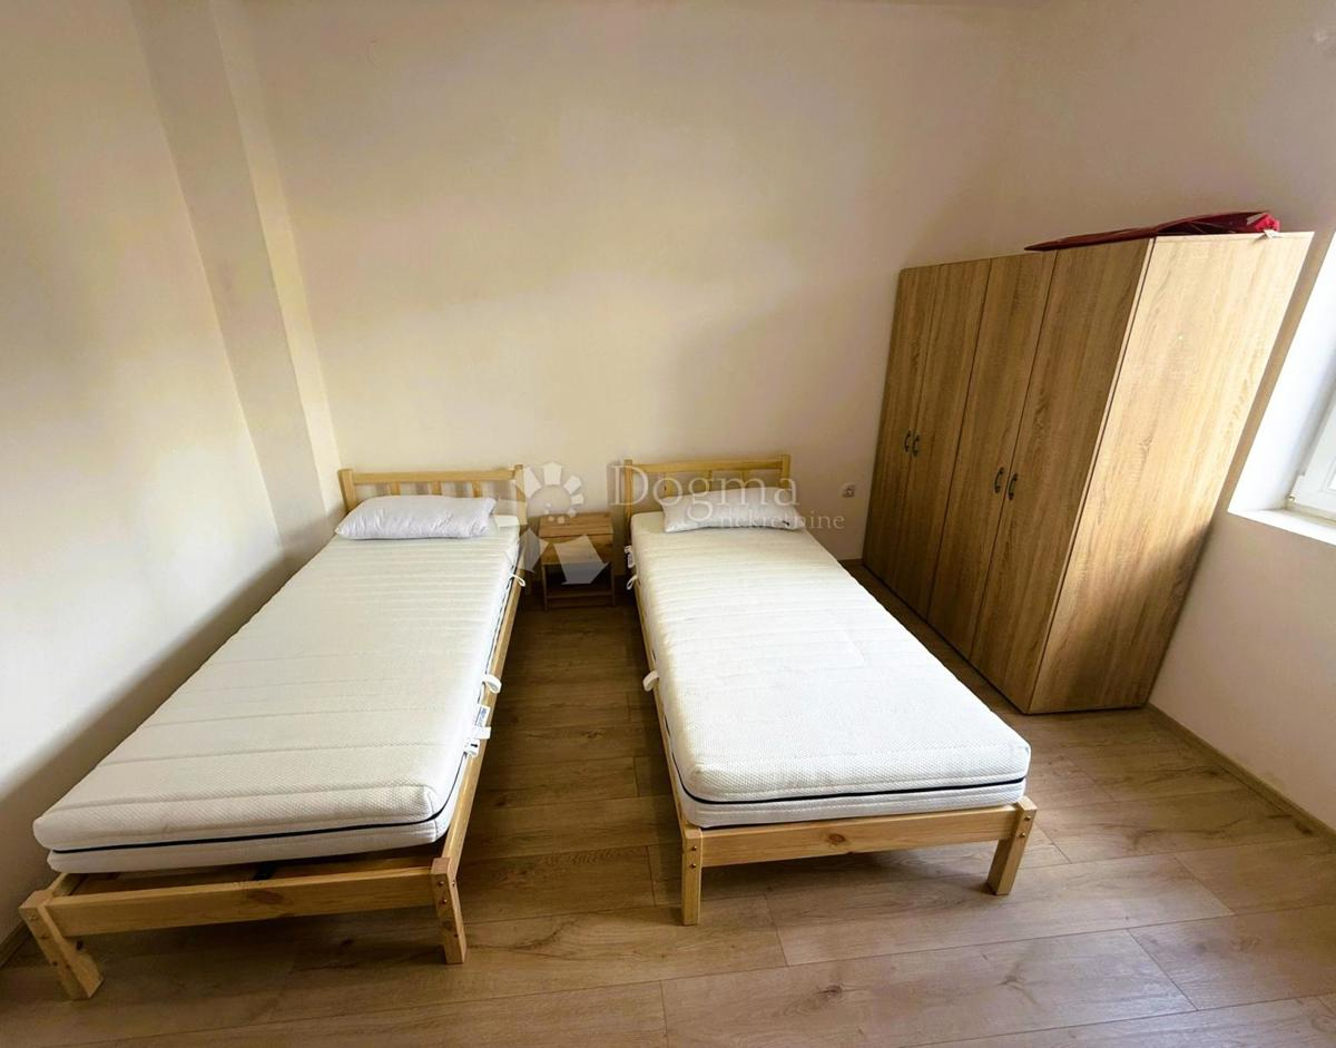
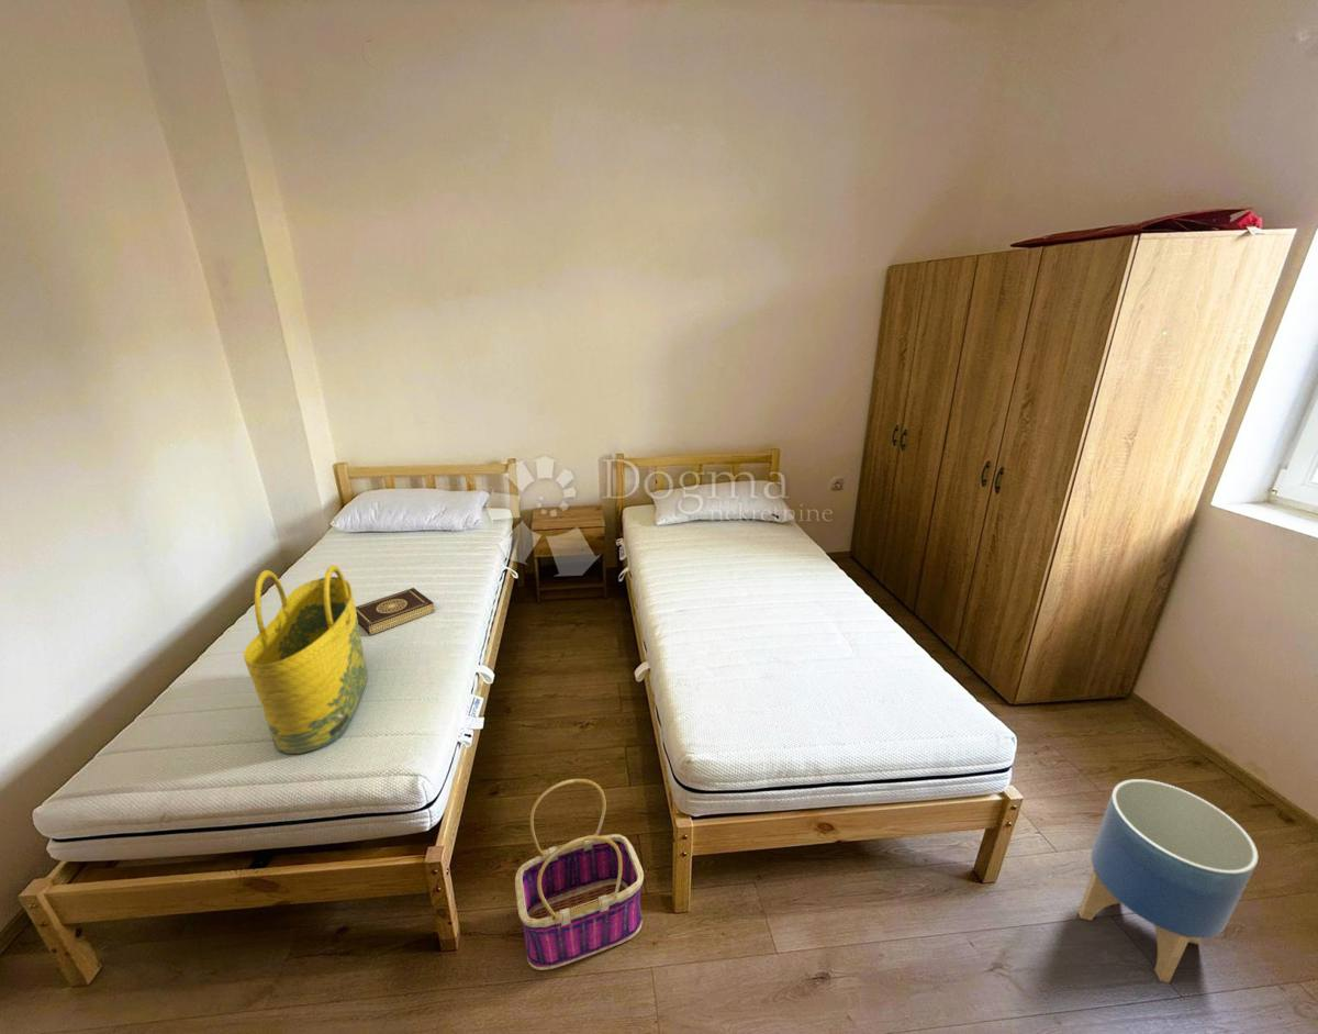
+ tote bag (312, 641)
+ planter (1158, 877)
+ basket (578, 868)
+ book (393, 610)
